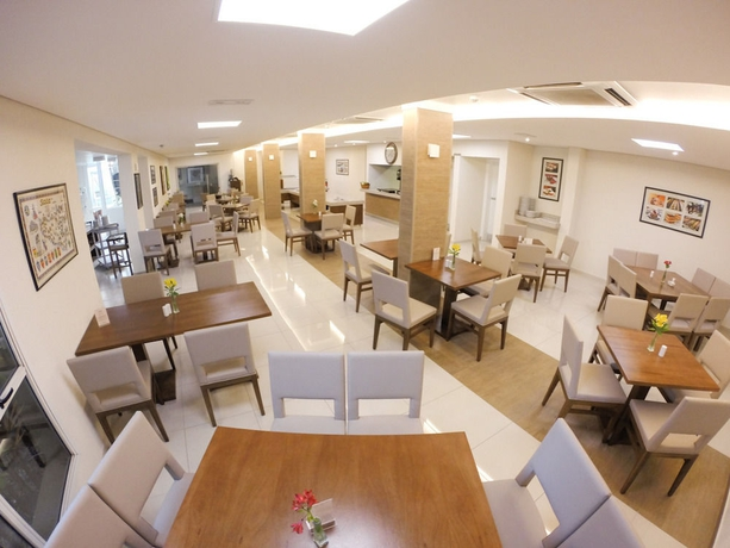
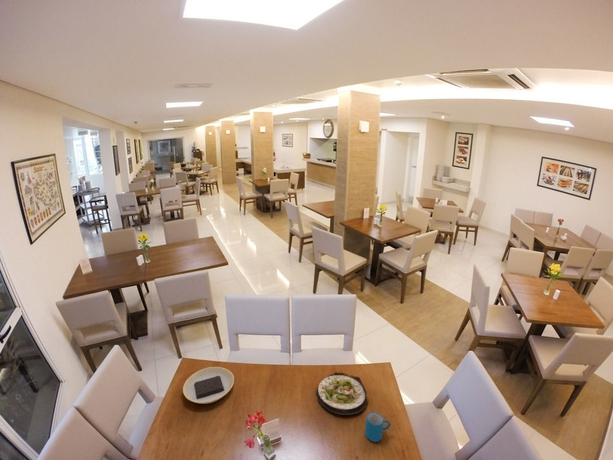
+ salad plate (340, 391)
+ plate (209, 386)
+ mug (378, 426)
